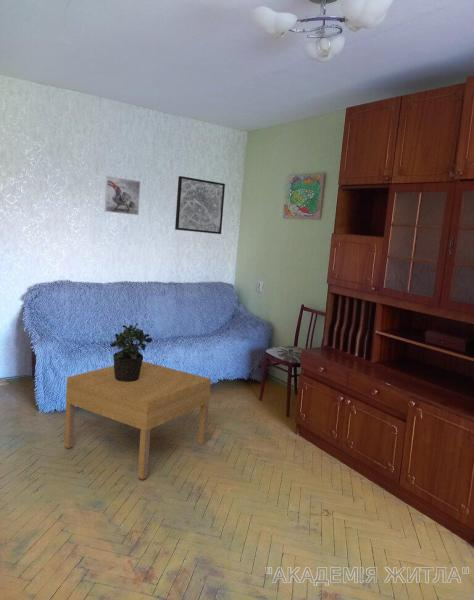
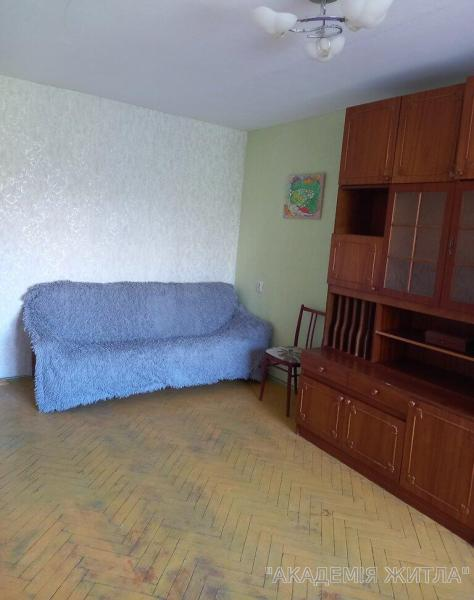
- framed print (122, 196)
- coffee table (139, 411)
- potted plant (131, 350)
- wall art (200, 206)
